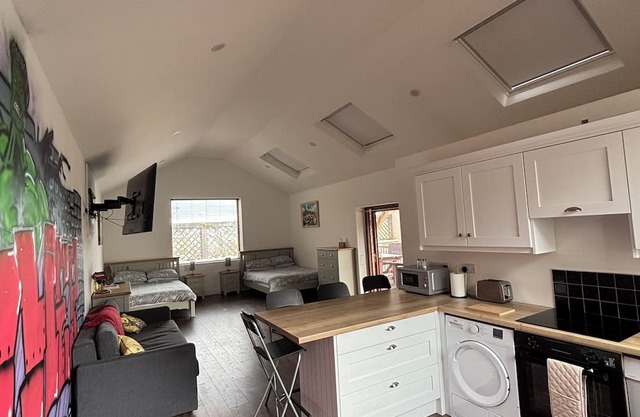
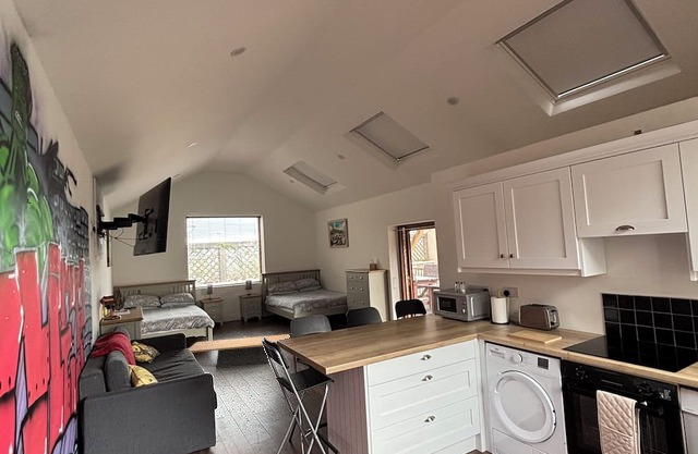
+ coffee table (243, 352)
